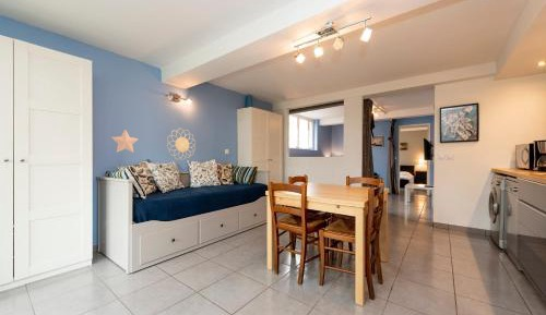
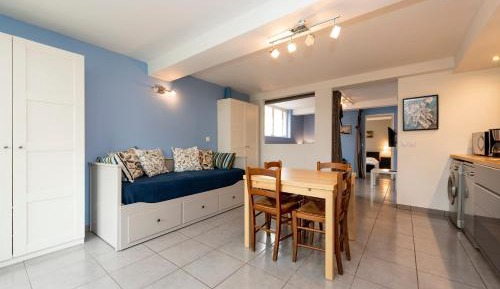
- decorative wall piece (181, 144)
- decorative star (124, 141)
